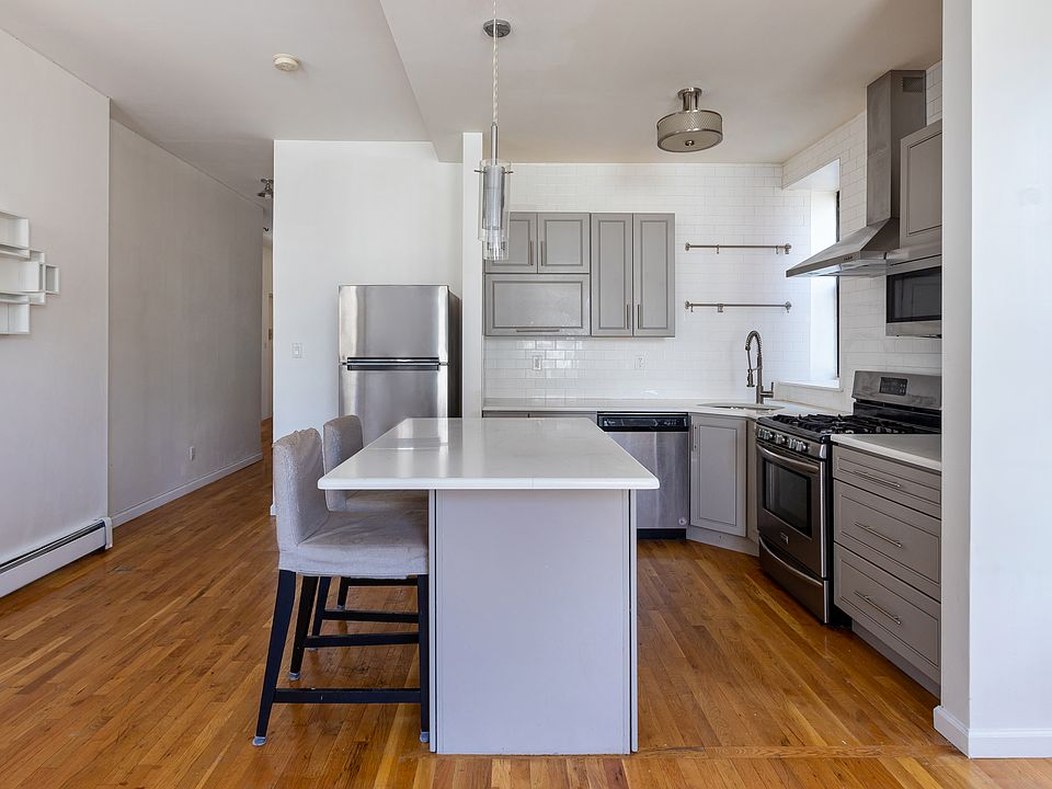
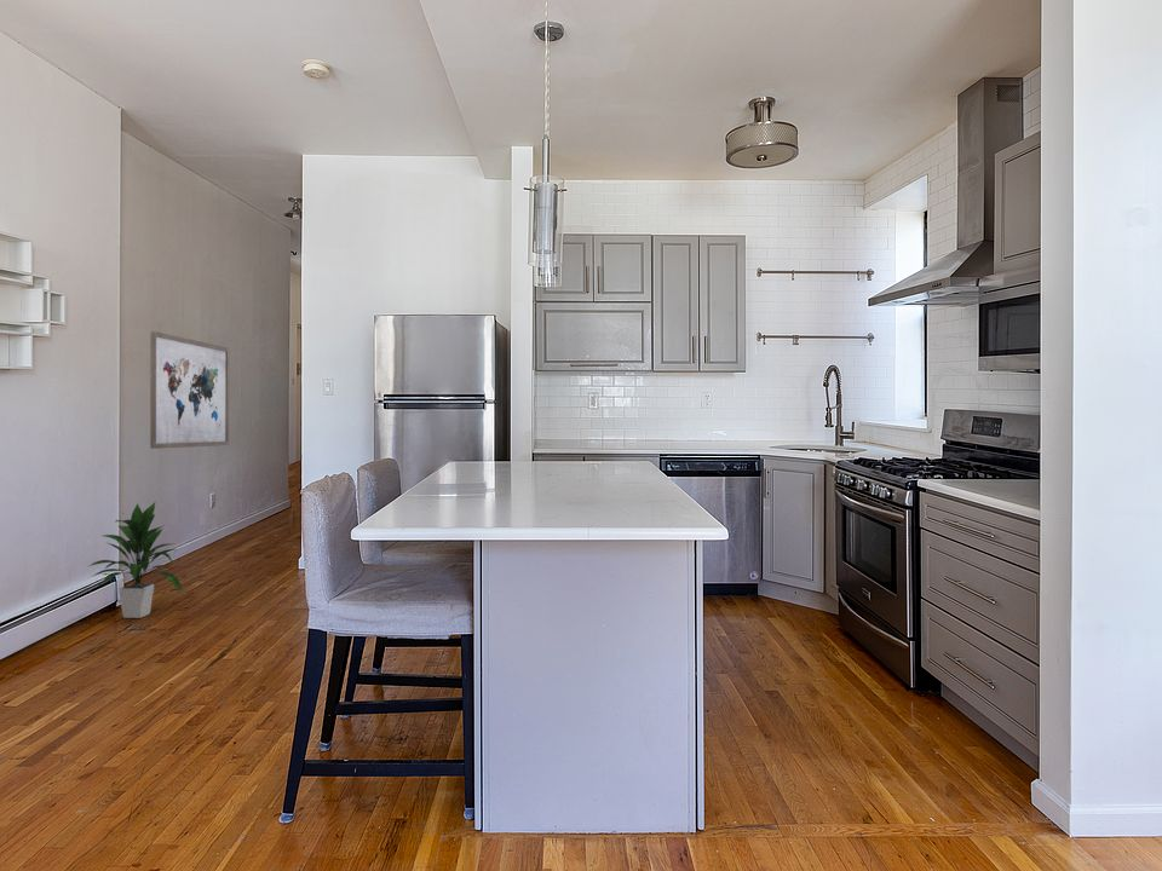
+ wall art (192, 393)
+ indoor plant (139, 560)
